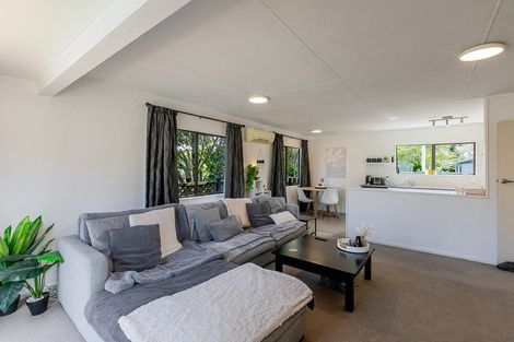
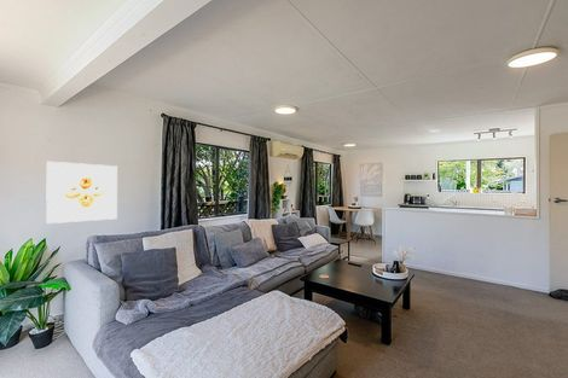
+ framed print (85, 192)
